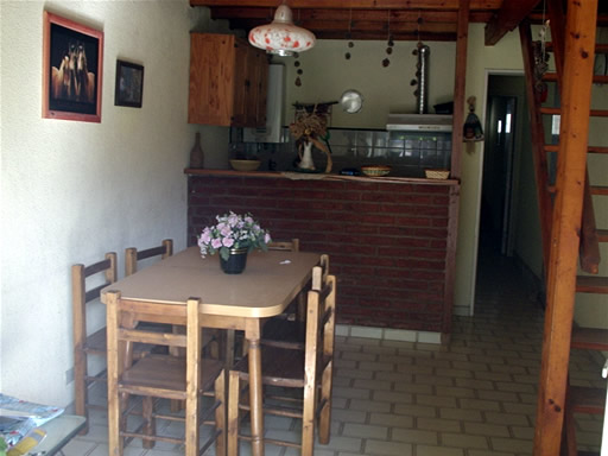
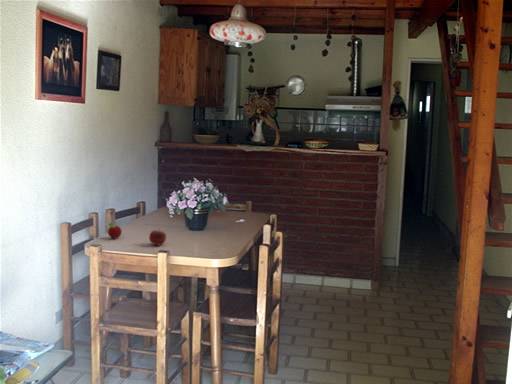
+ fruit (157, 237)
+ fruit (113, 229)
